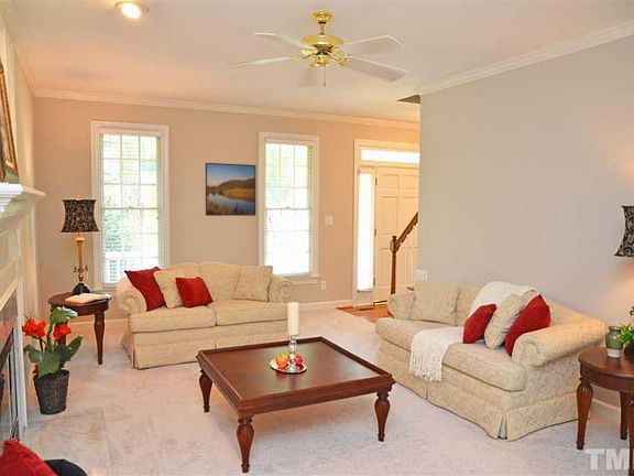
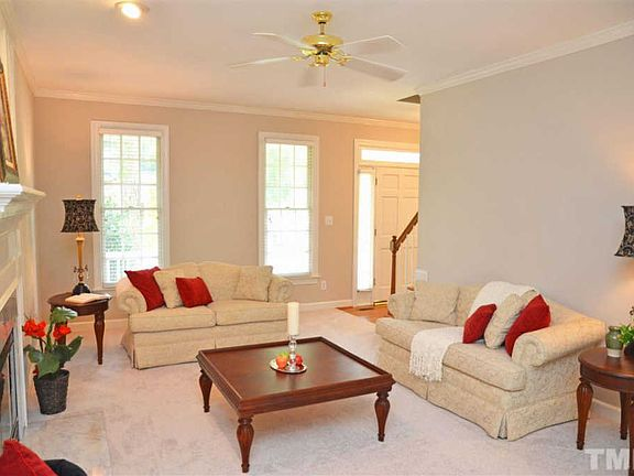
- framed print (231, 190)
